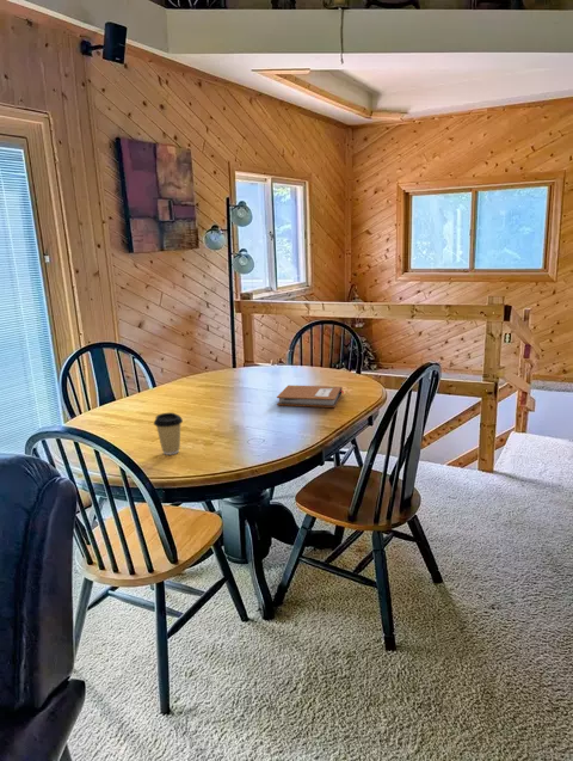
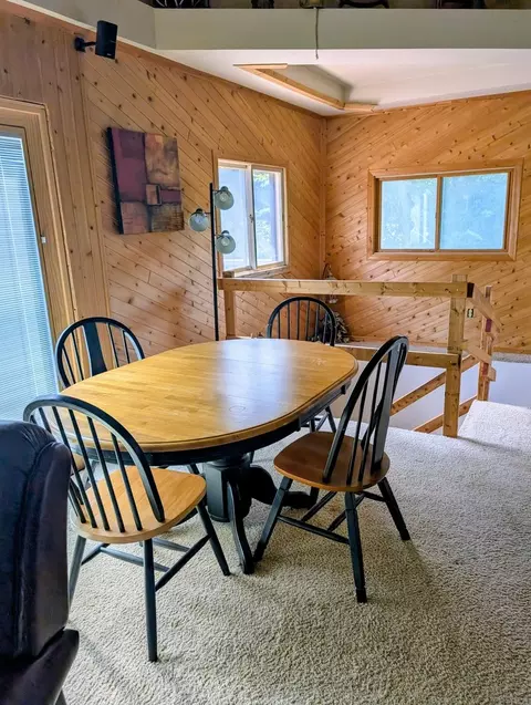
- notebook (312, 394)
- coffee cup (170, 434)
